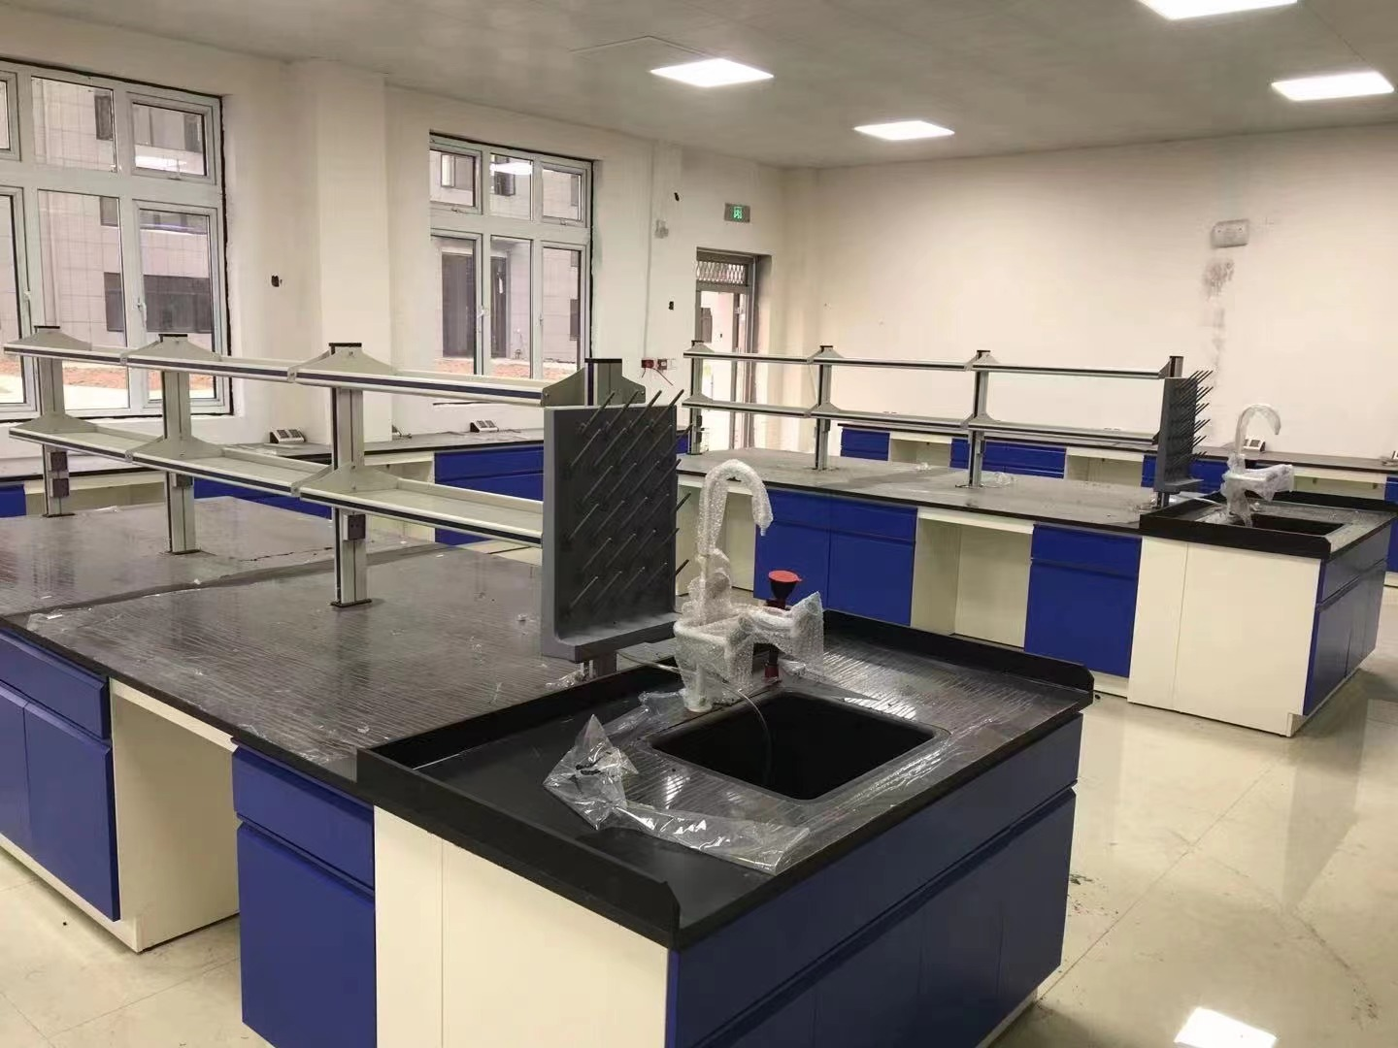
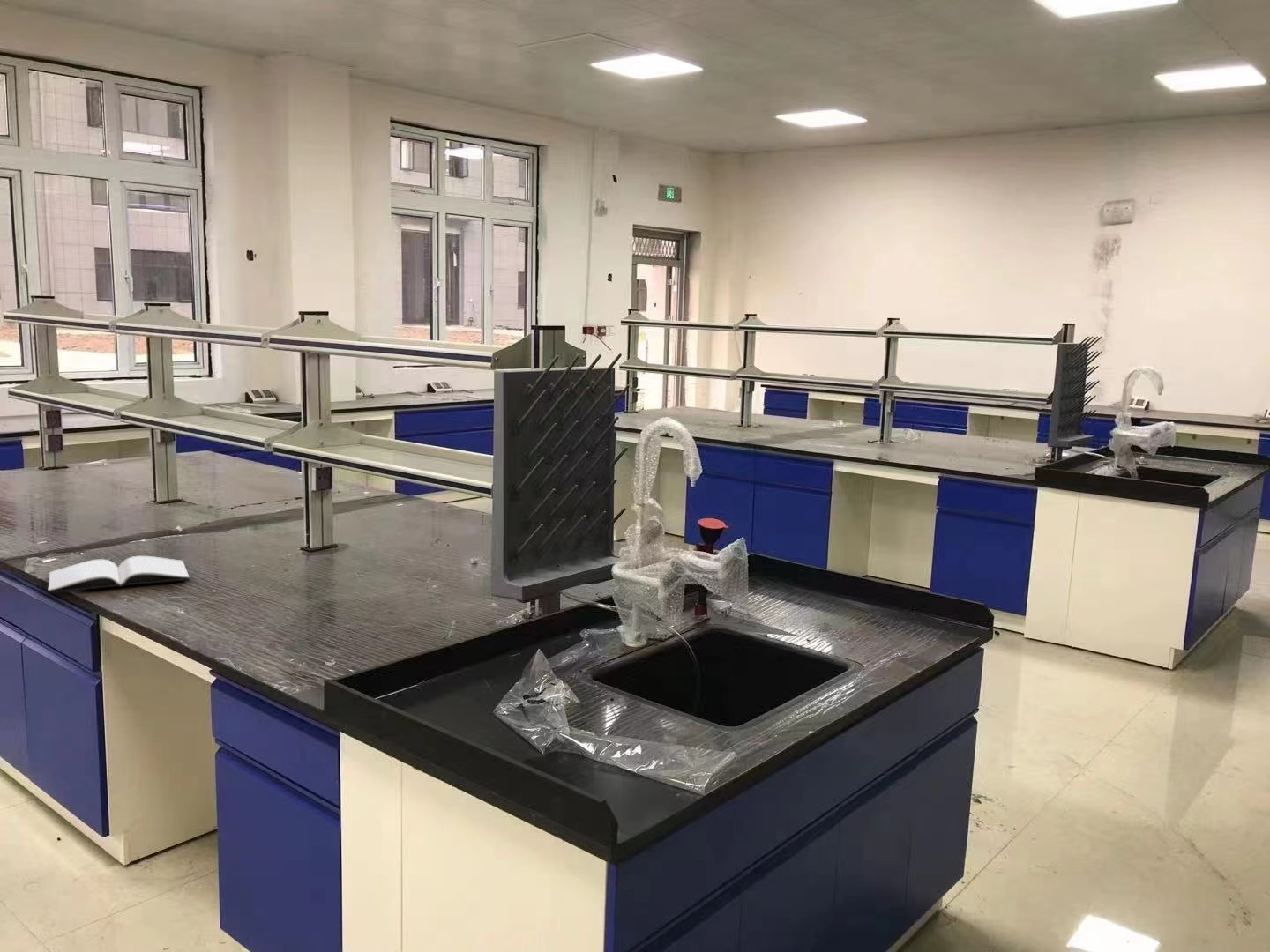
+ book (119, 572)
